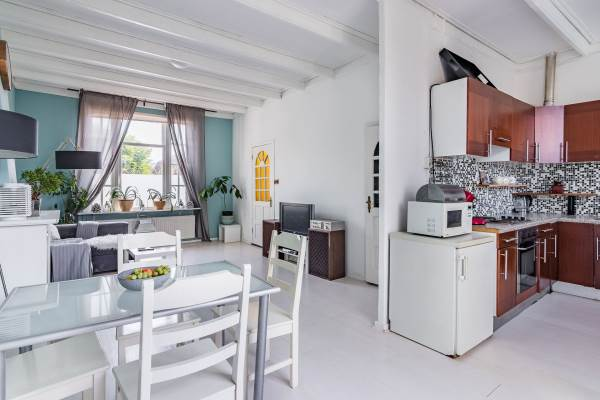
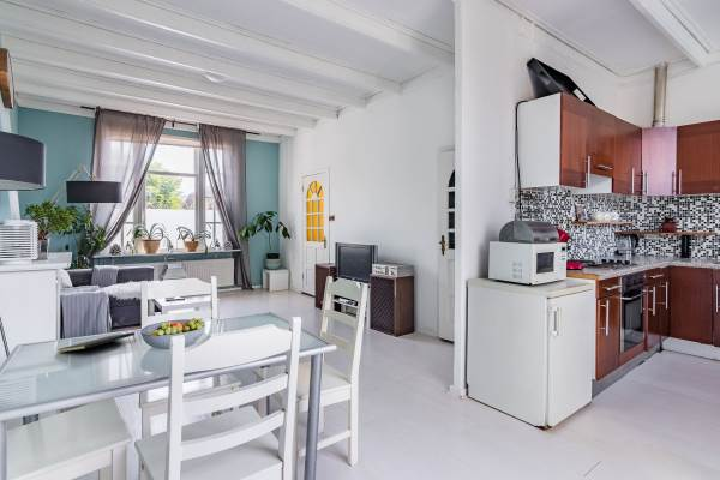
+ notepad (97, 341)
